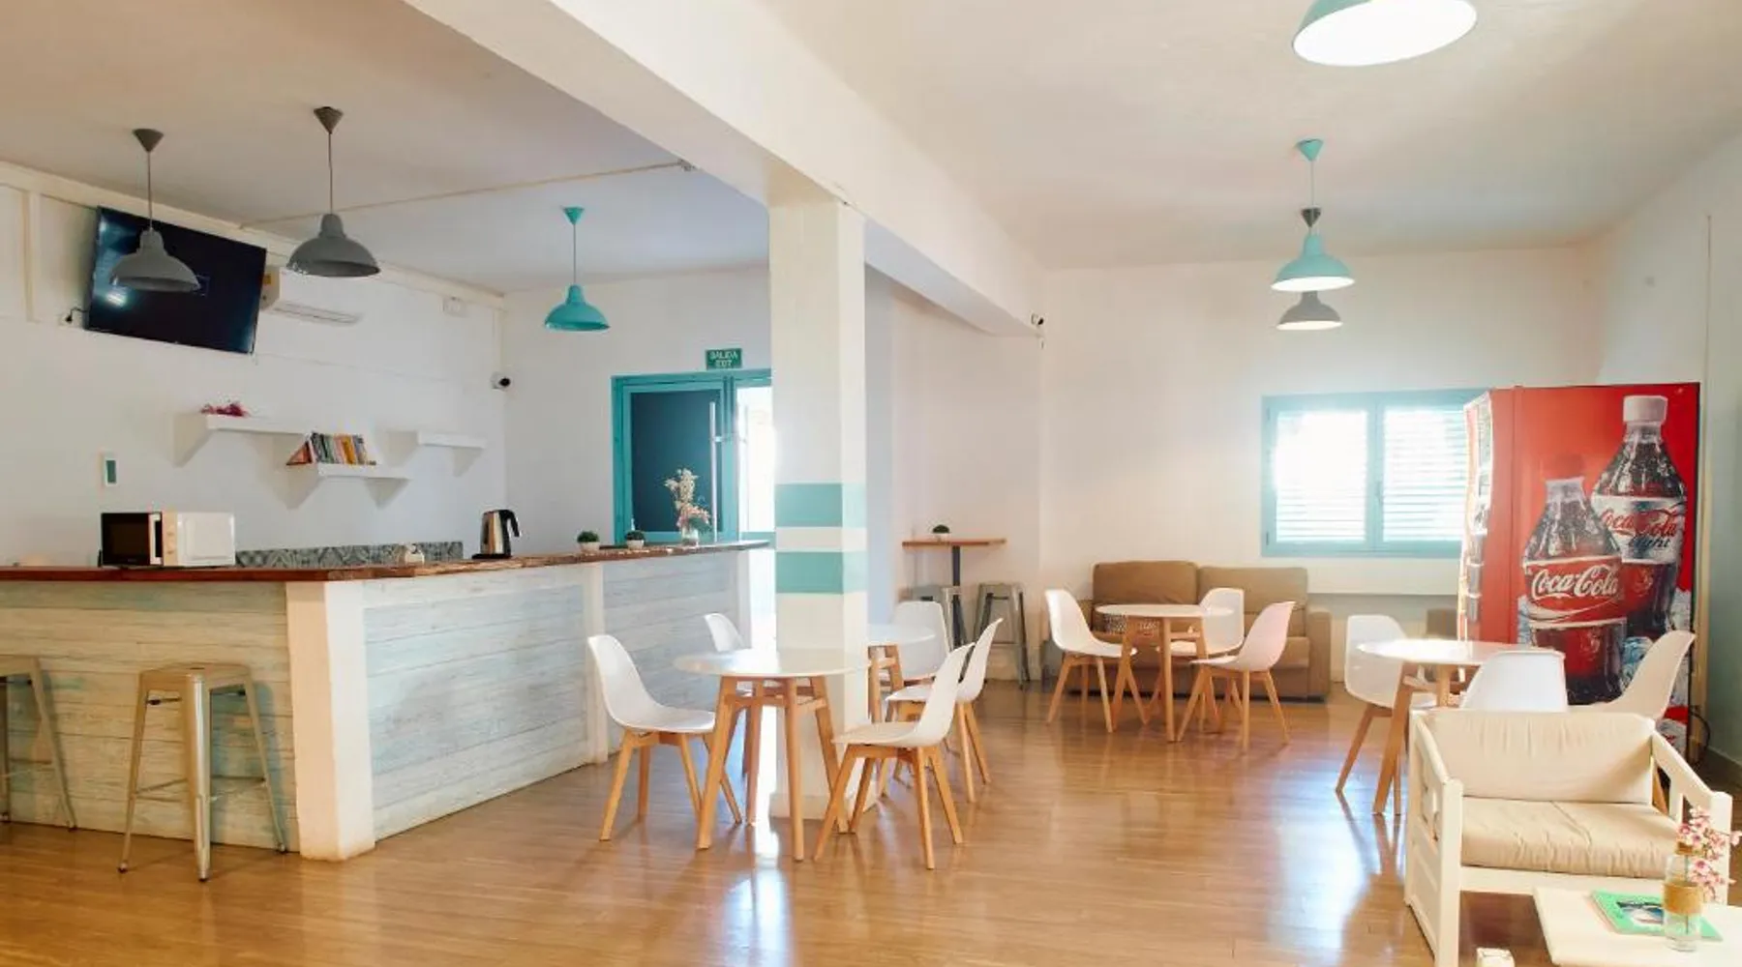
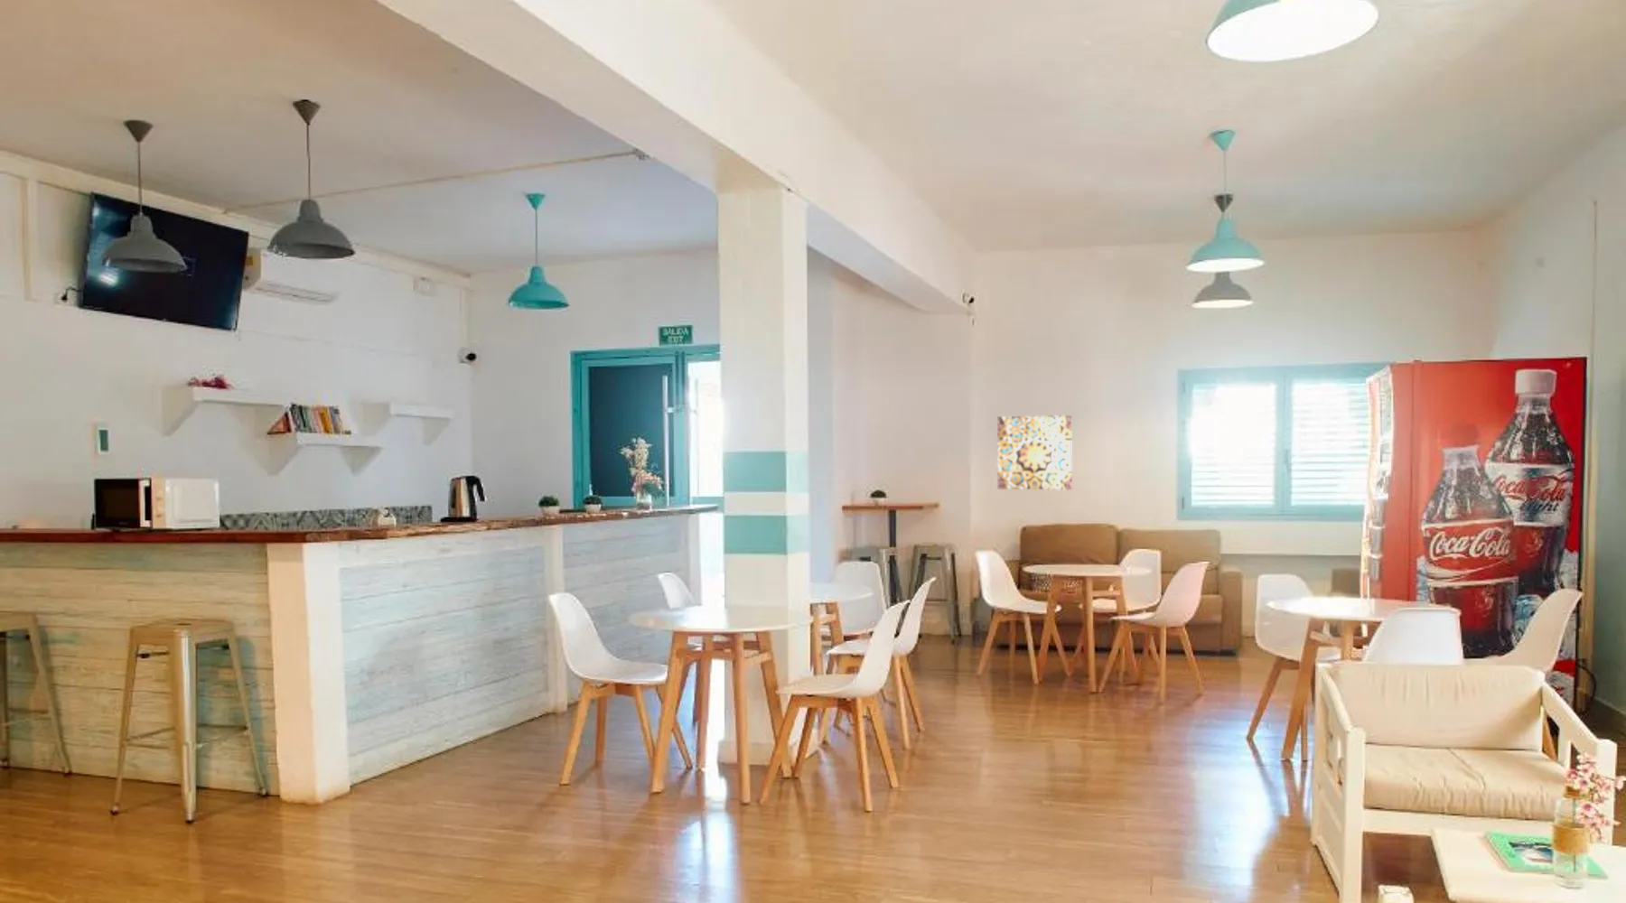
+ wall art (1034, 453)
